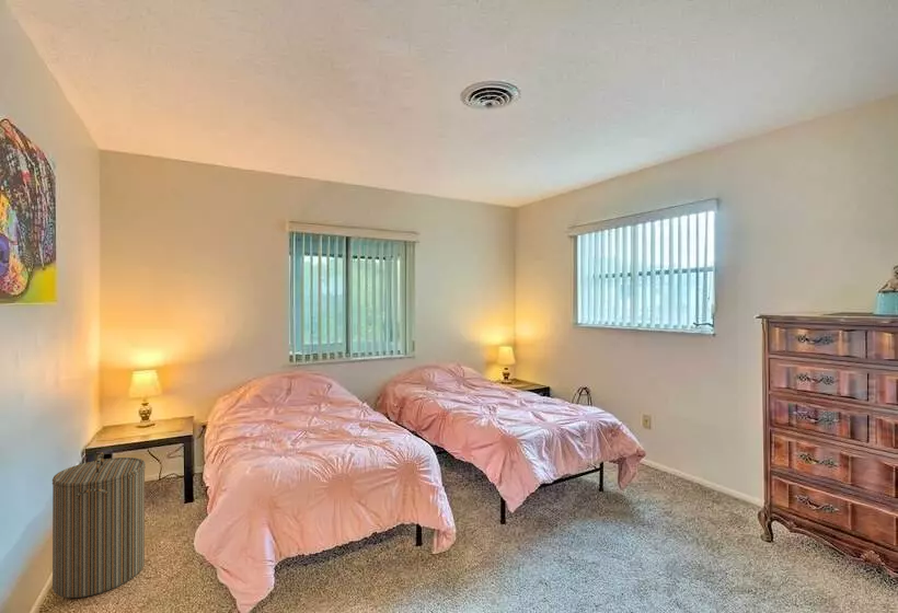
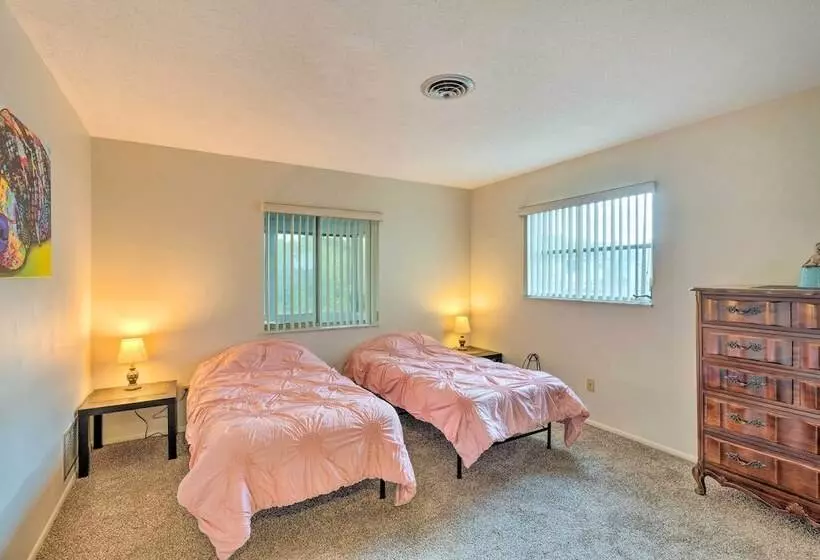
- laundry hamper (101, 513)
